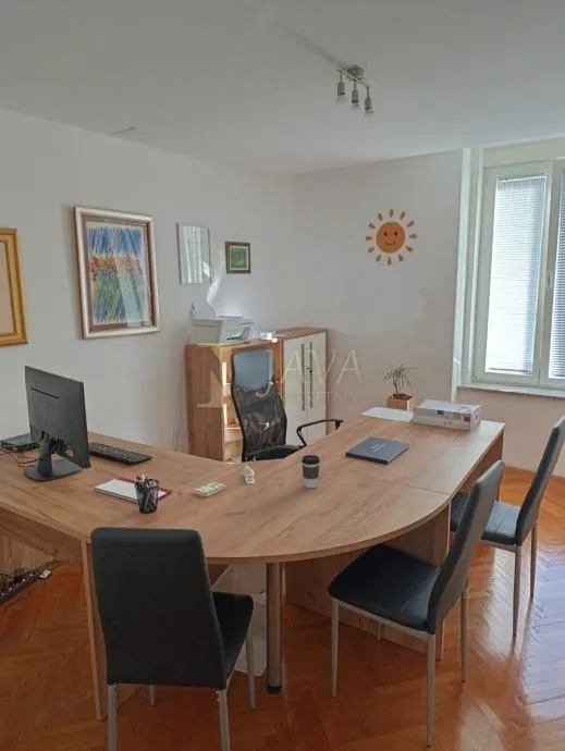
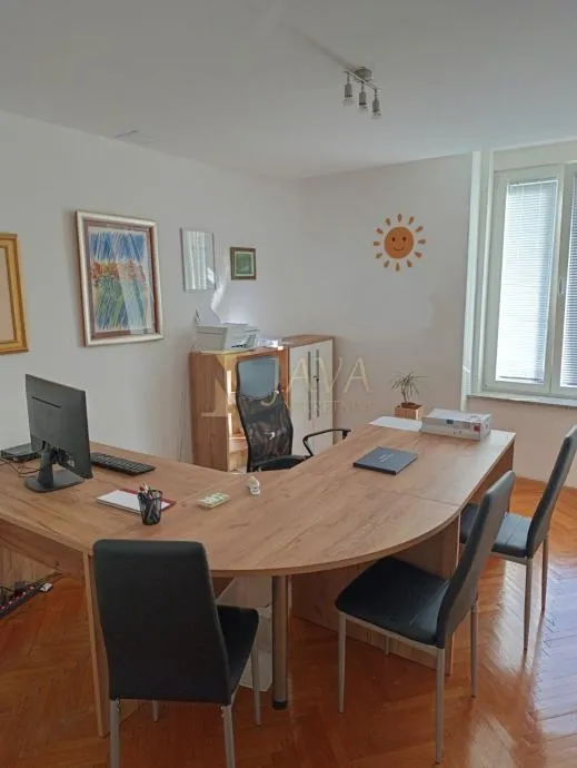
- coffee cup (310, 471)
